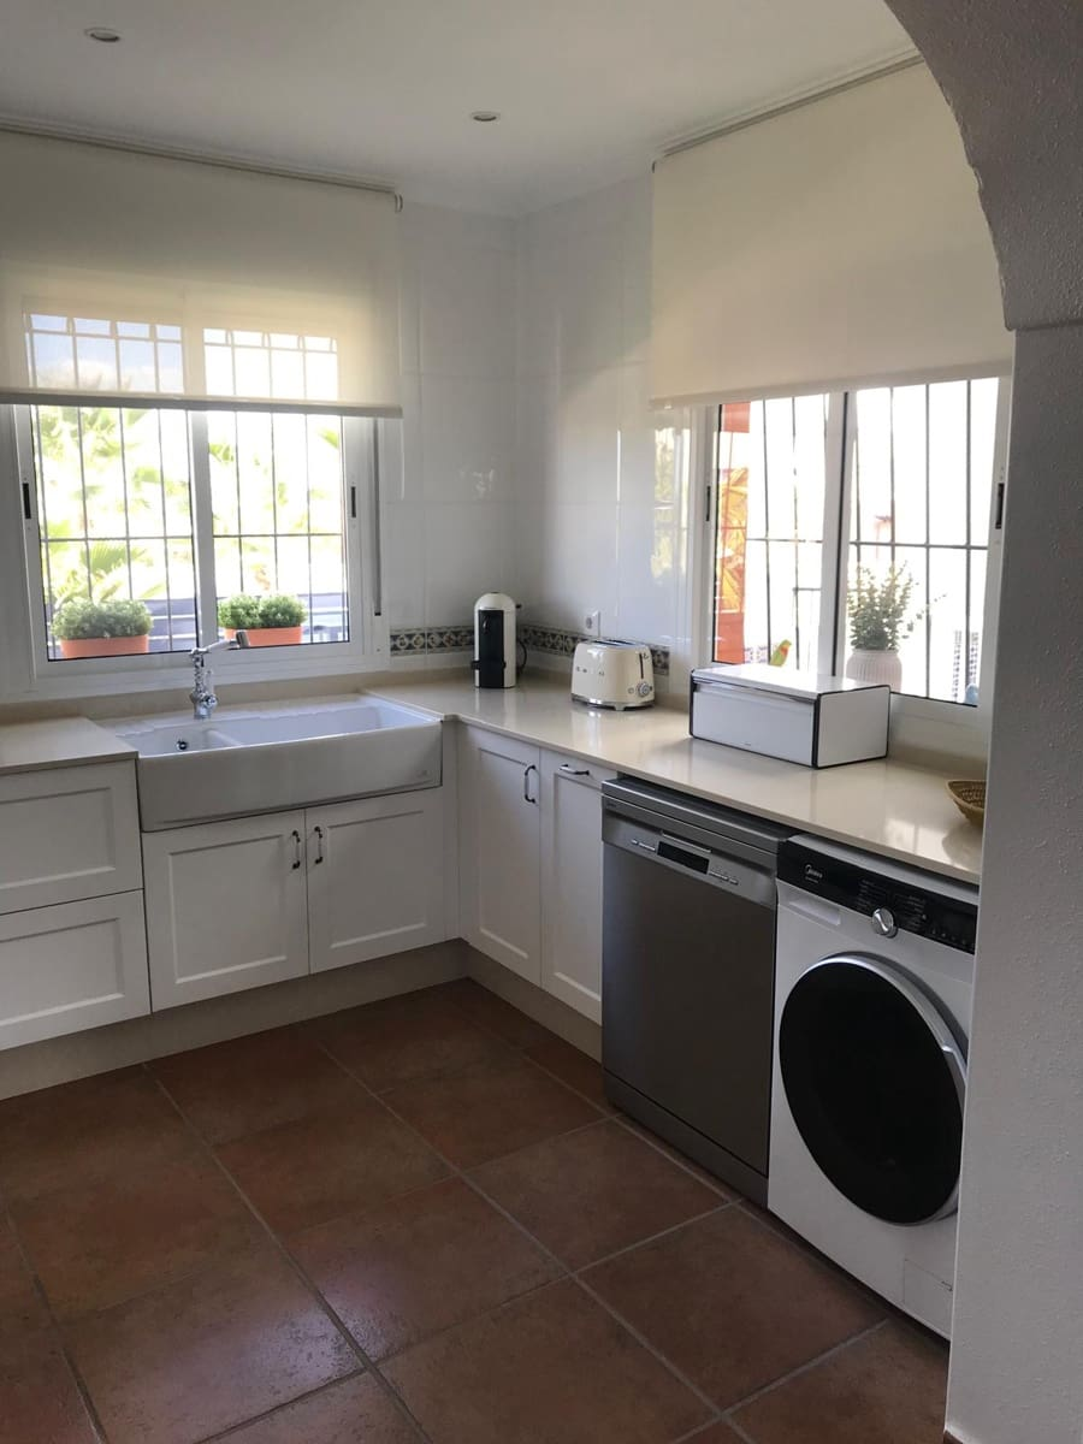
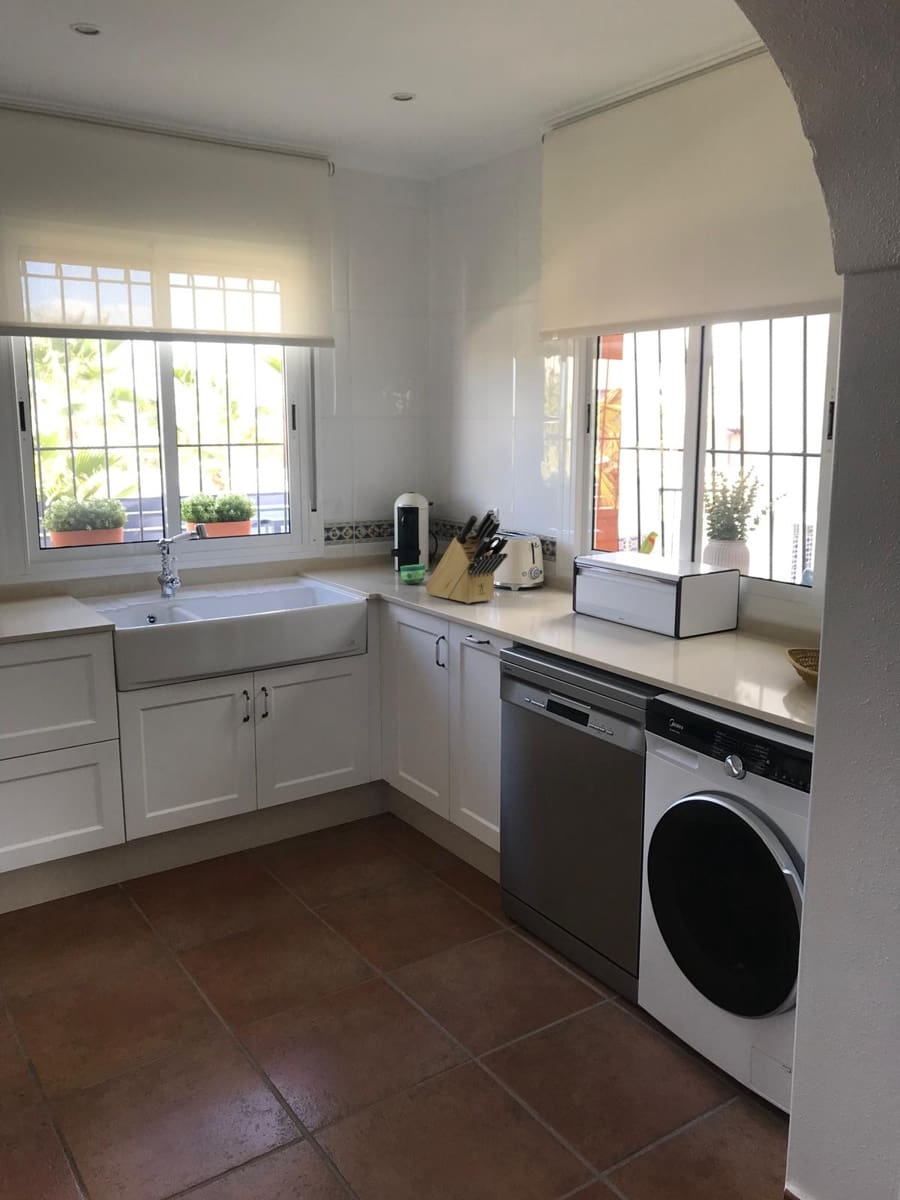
+ cup (412, 573)
+ knife block (466, 554)
